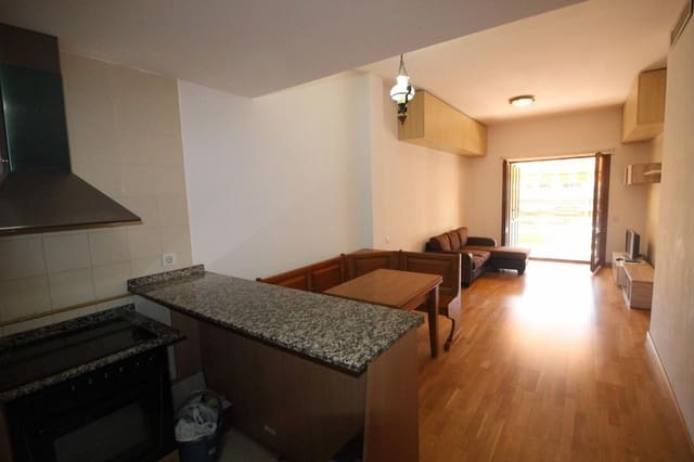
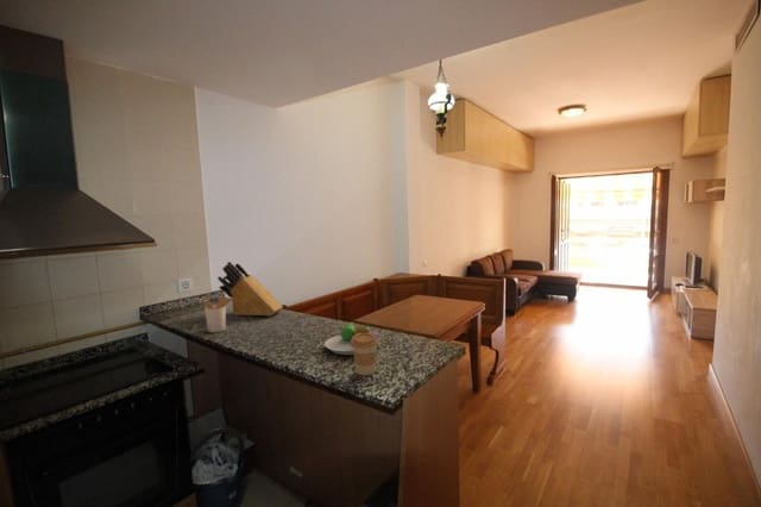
+ fruit bowl (352, 336)
+ knife block (250, 287)
+ coffee cup (364, 353)
+ utensil holder (219, 313)
